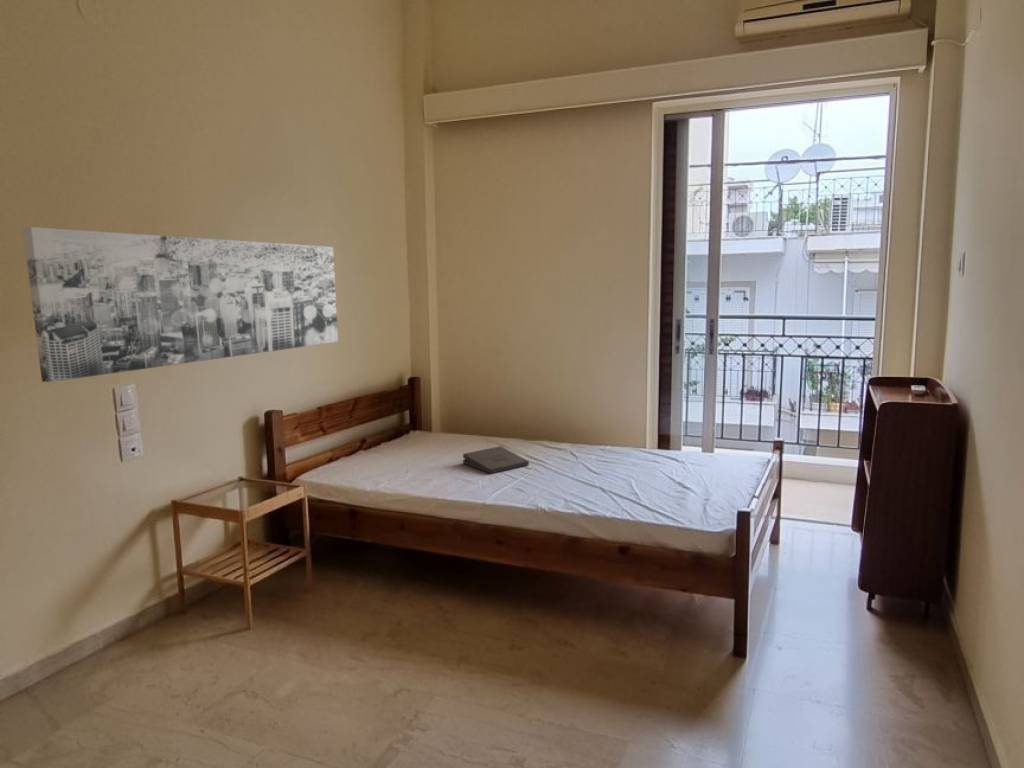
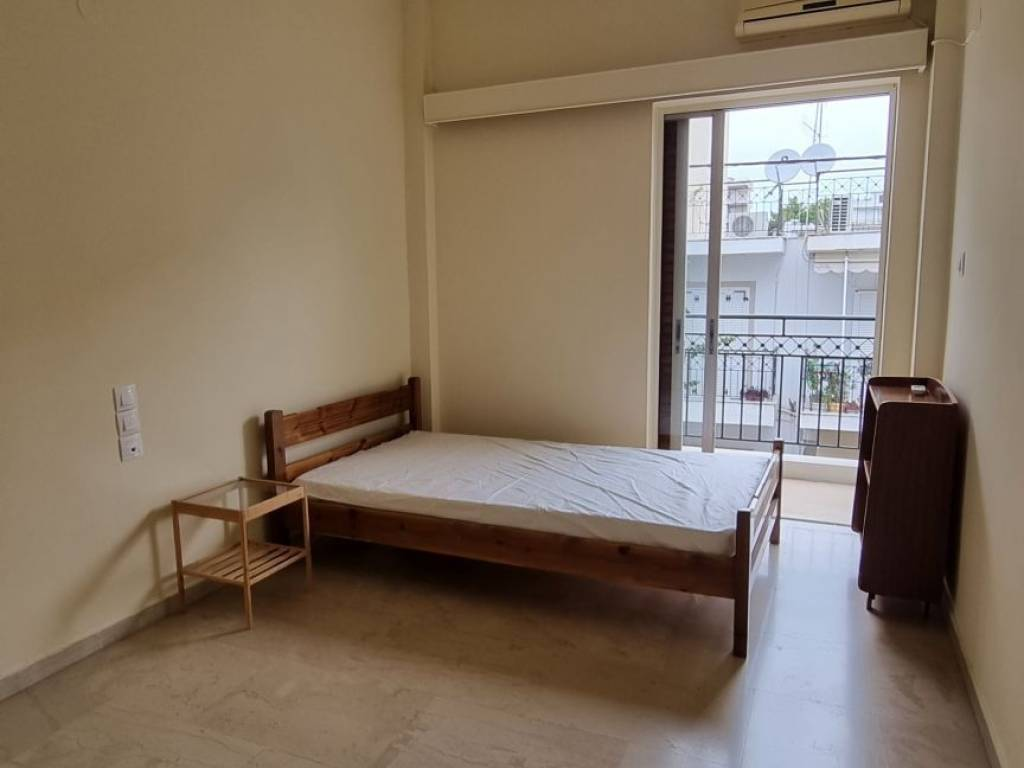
- pizza box (495, 459)
- wall art (220, 299)
